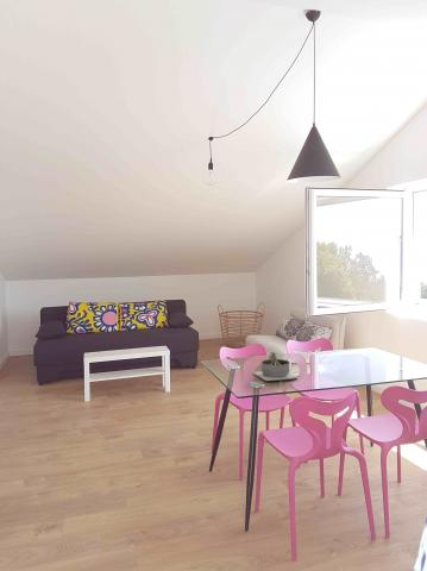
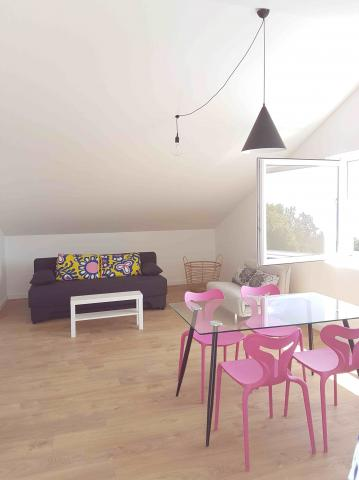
- succulent planter (275, 363)
